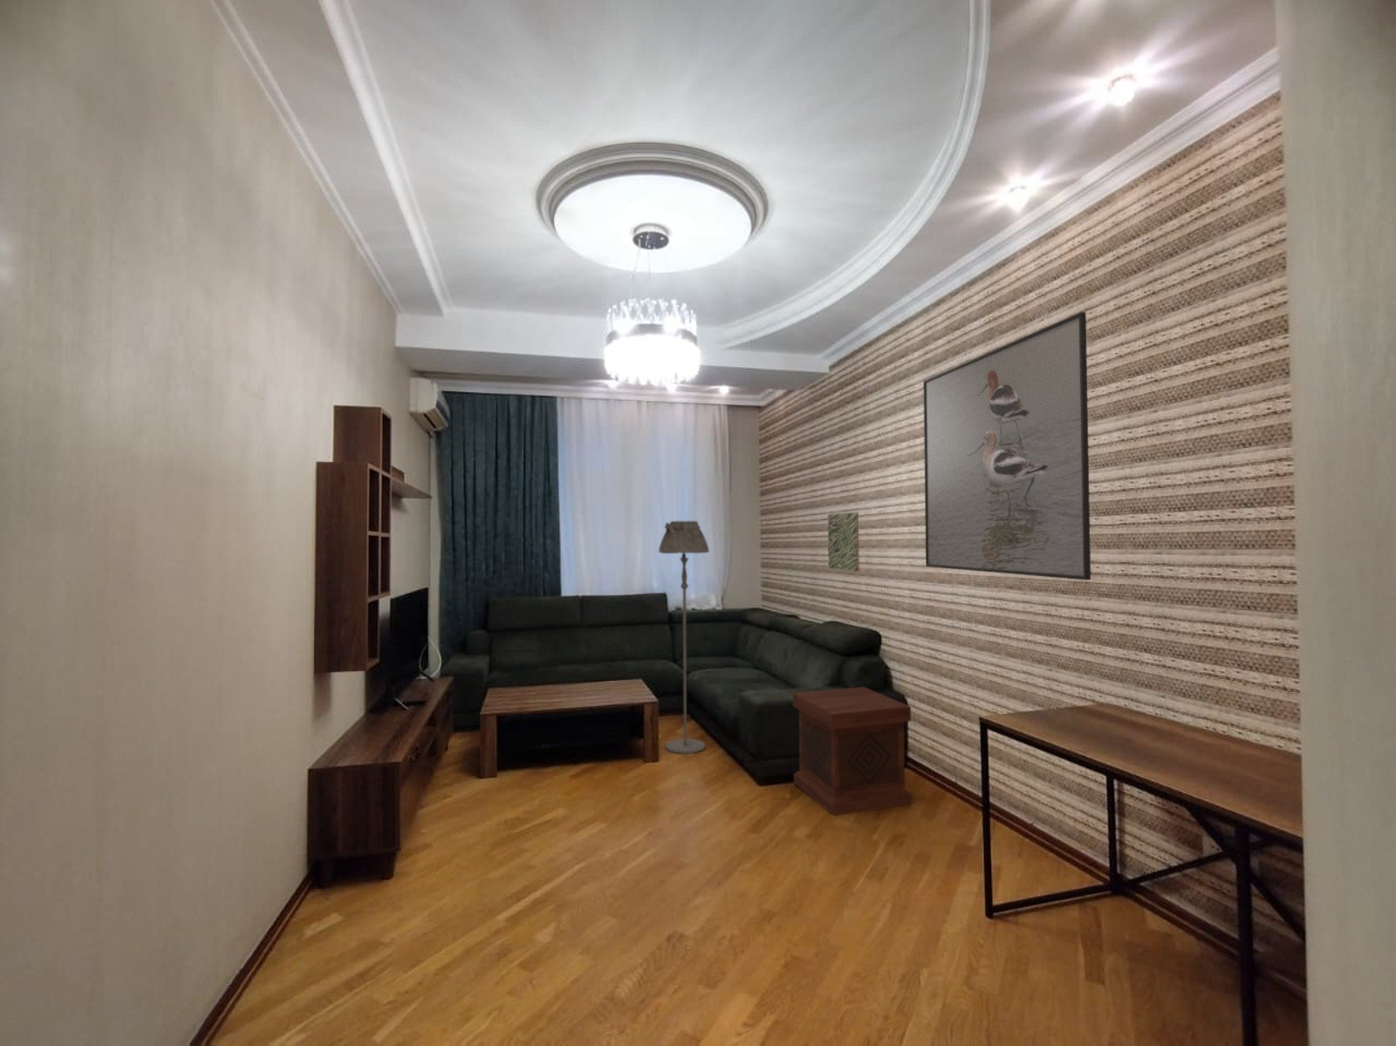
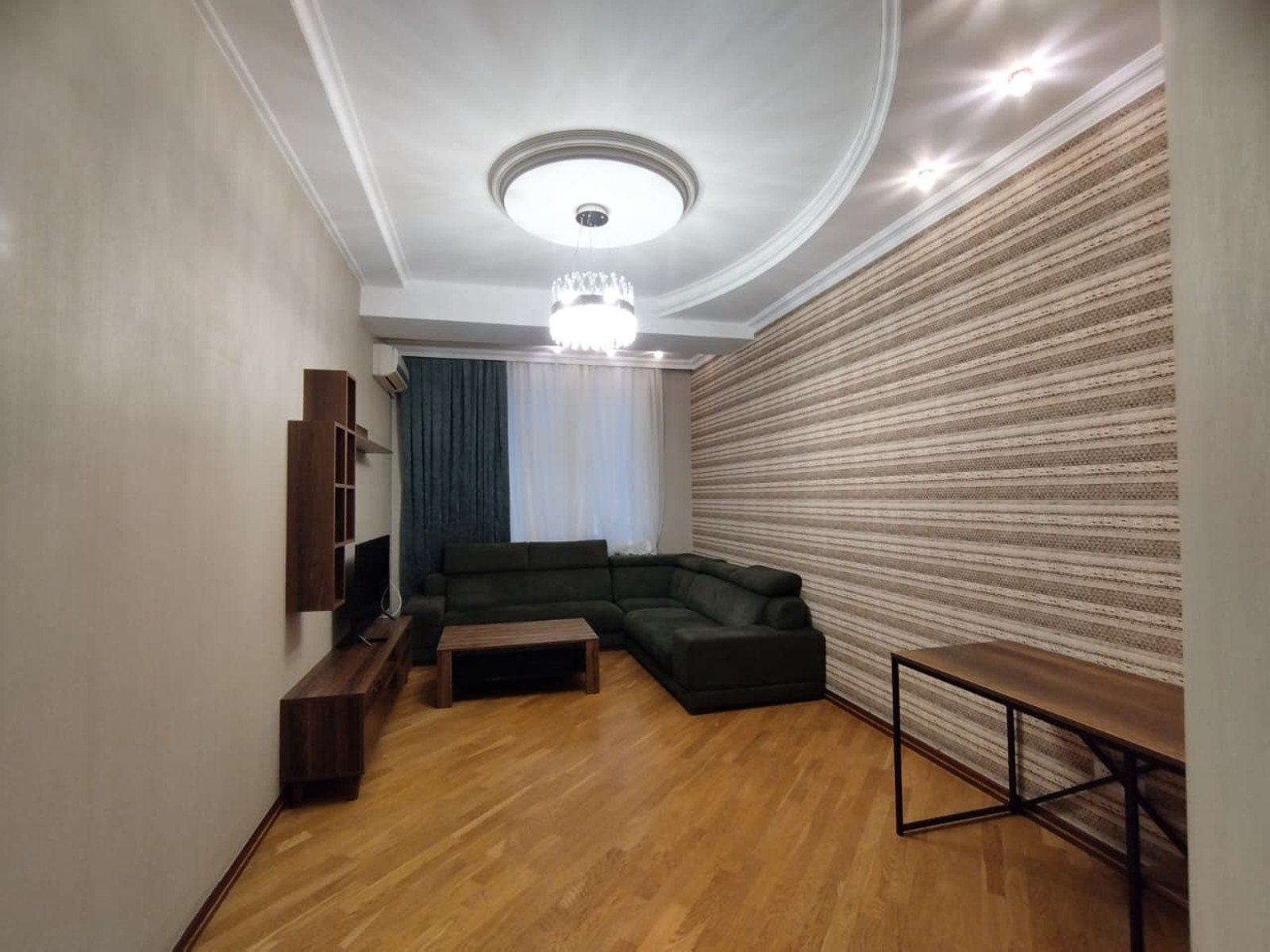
- floor lamp (684, 633)
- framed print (991, 461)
- wall art (842, 542)
- side table (849, 746)
